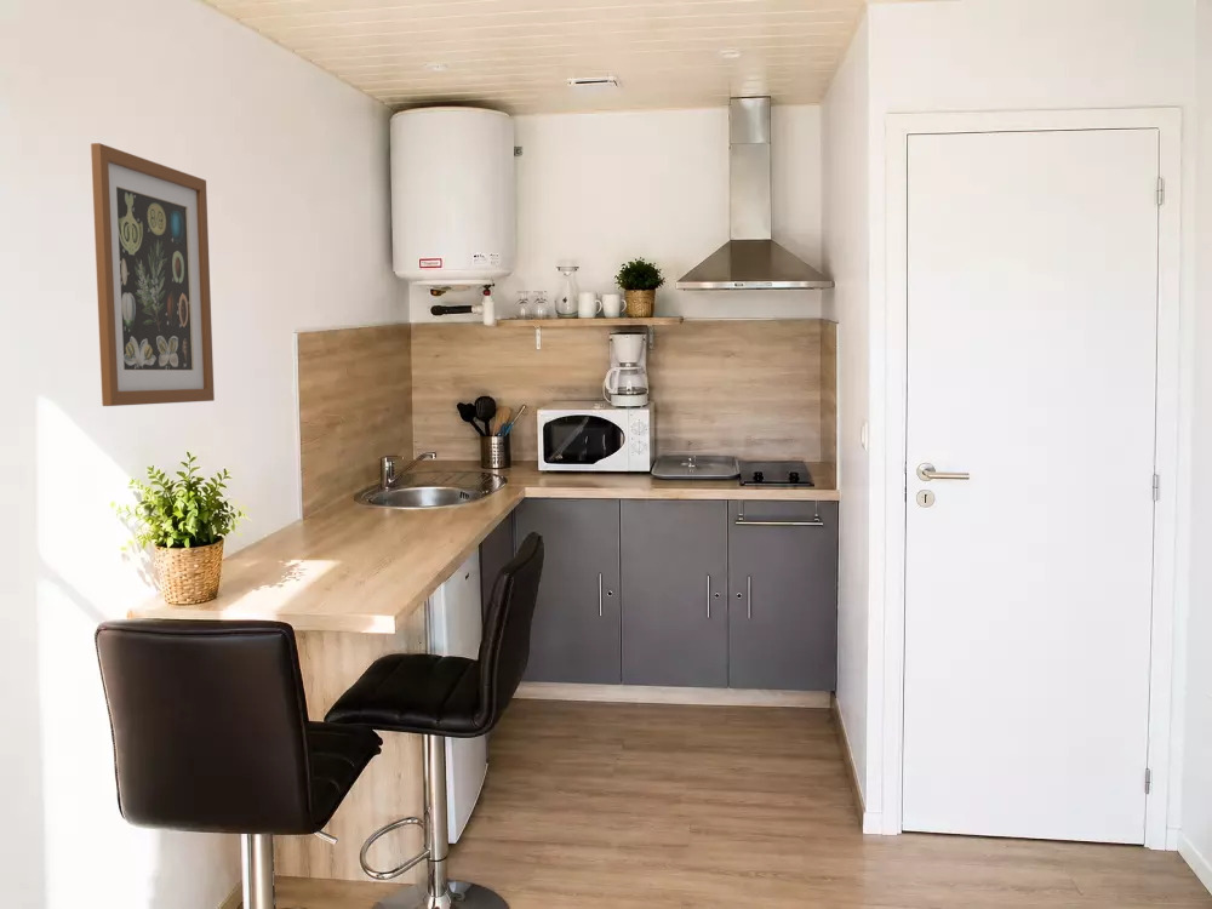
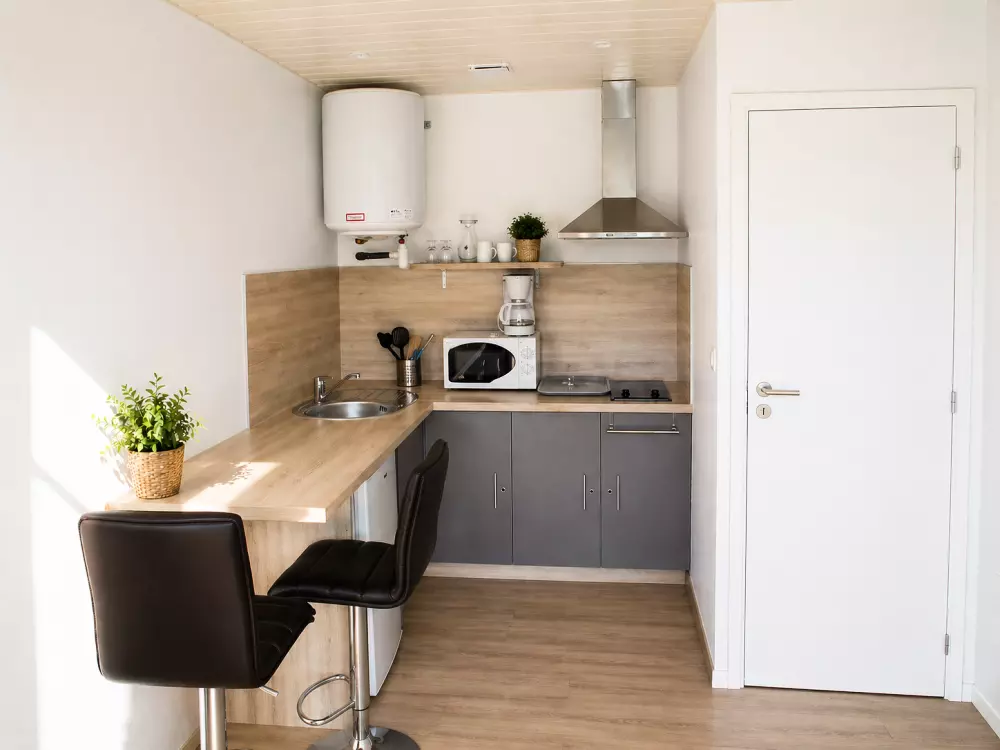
- wall art (158, 284)
